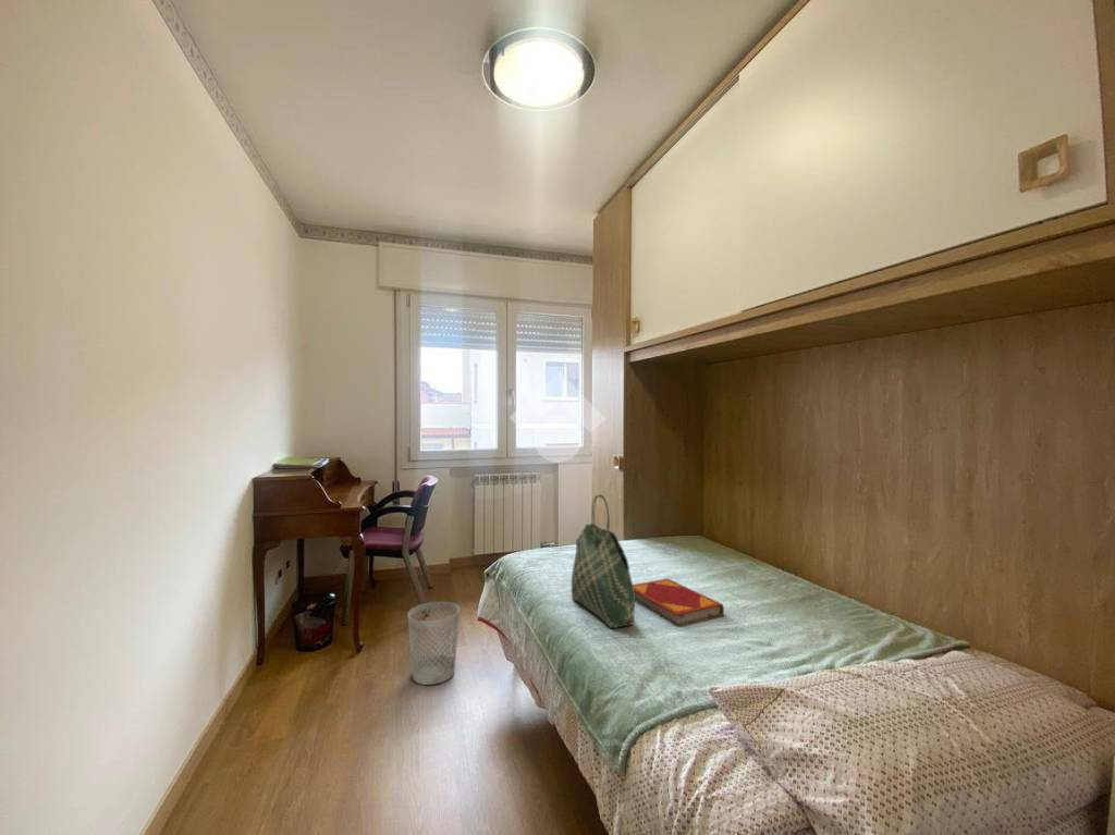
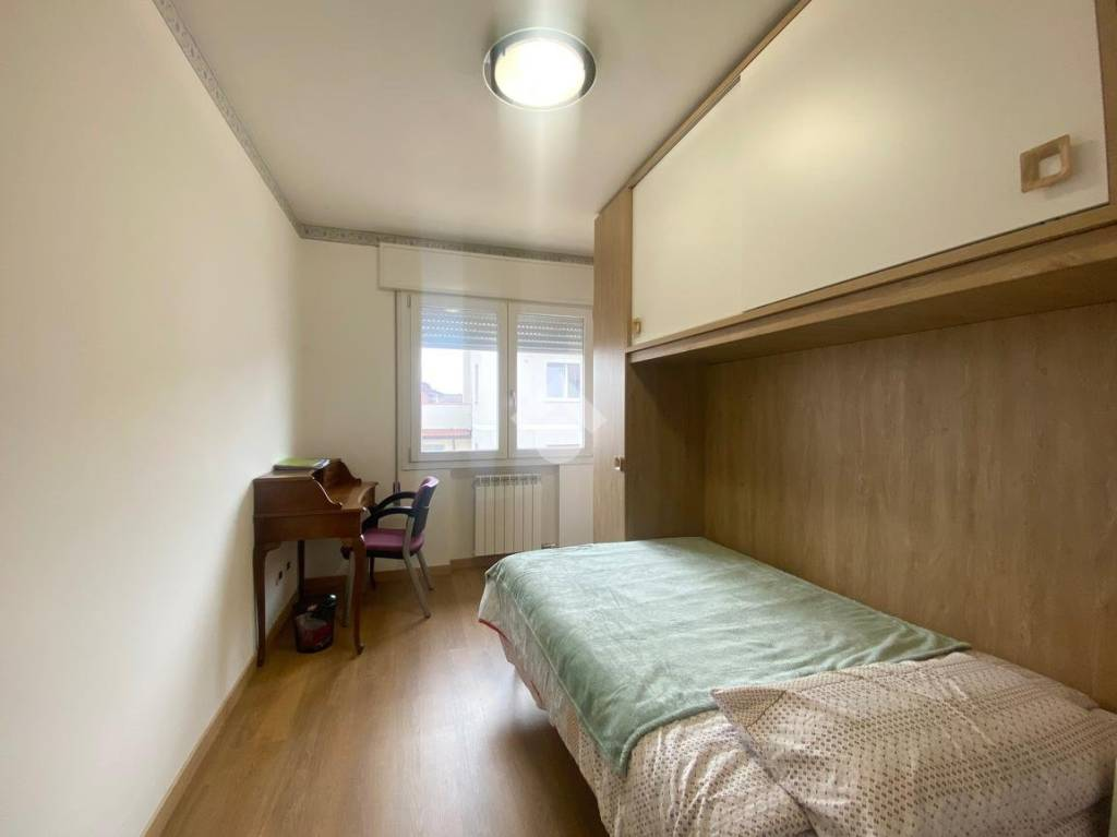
- hardback book (672, 600)
- tote bag (599, 552)
- wastebasket (433, 642)
